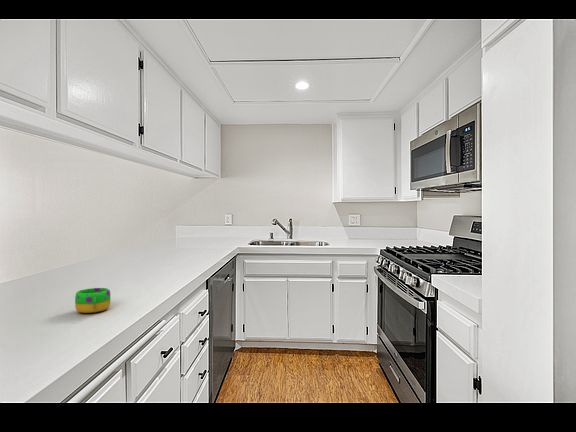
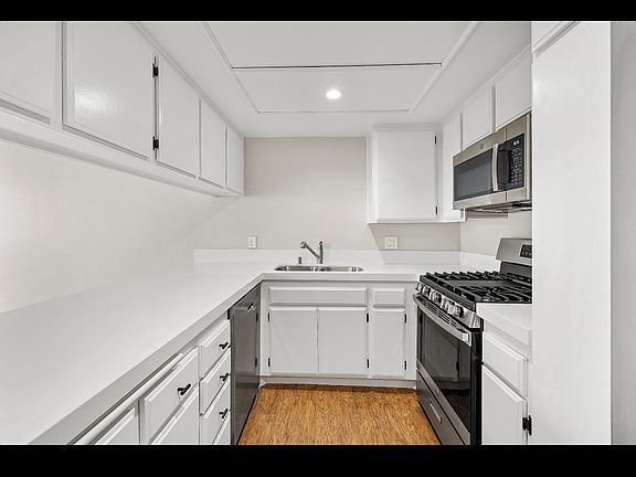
- mug (93, 301)
